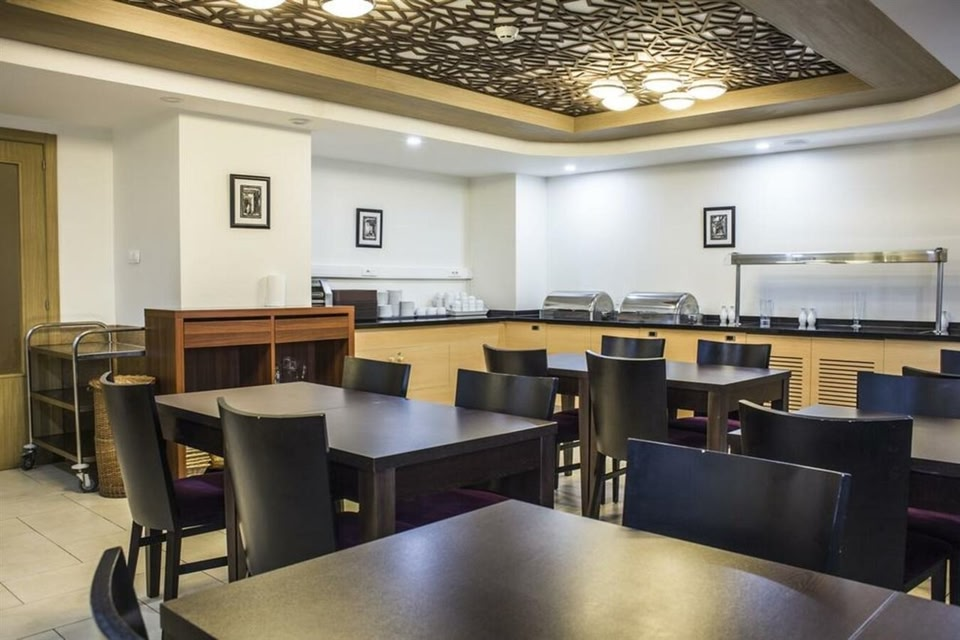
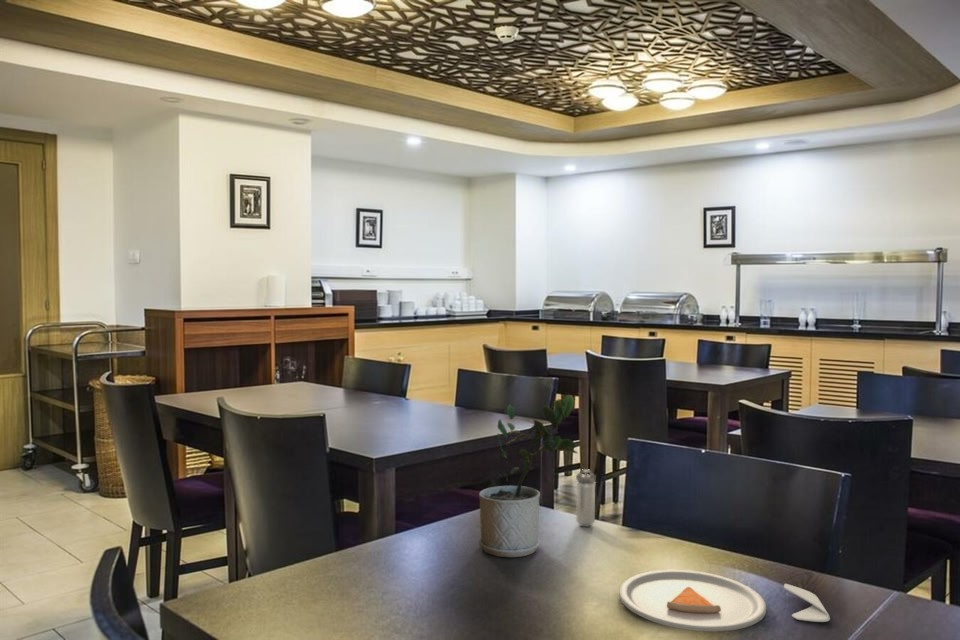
+ shaker (585, 497)
+ potted plant (525, 474)
+ dinner plate (719, 599)
